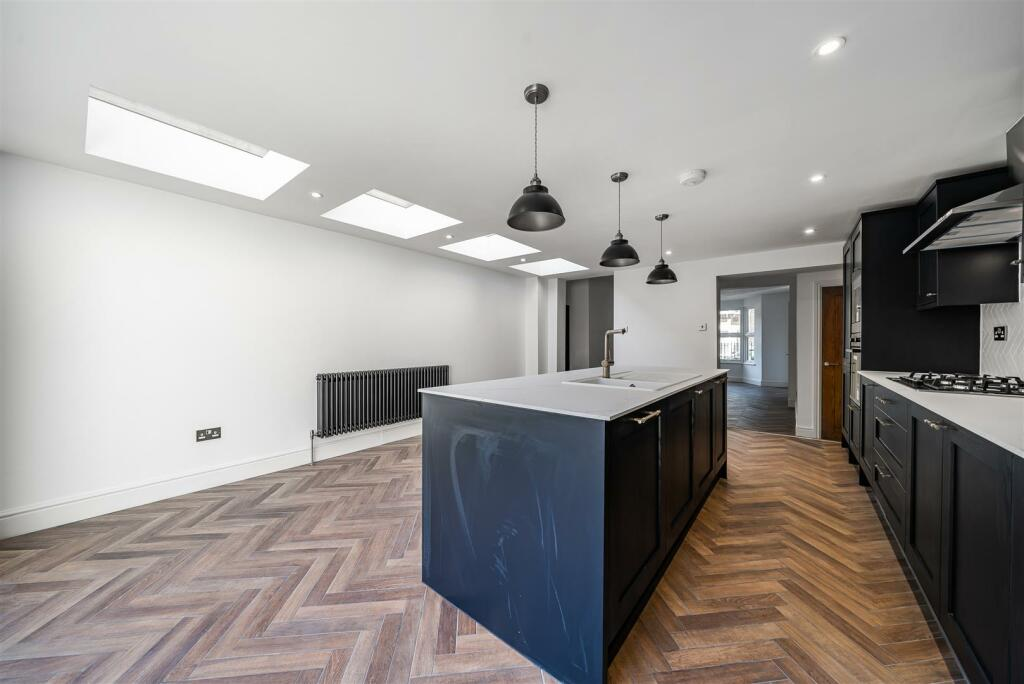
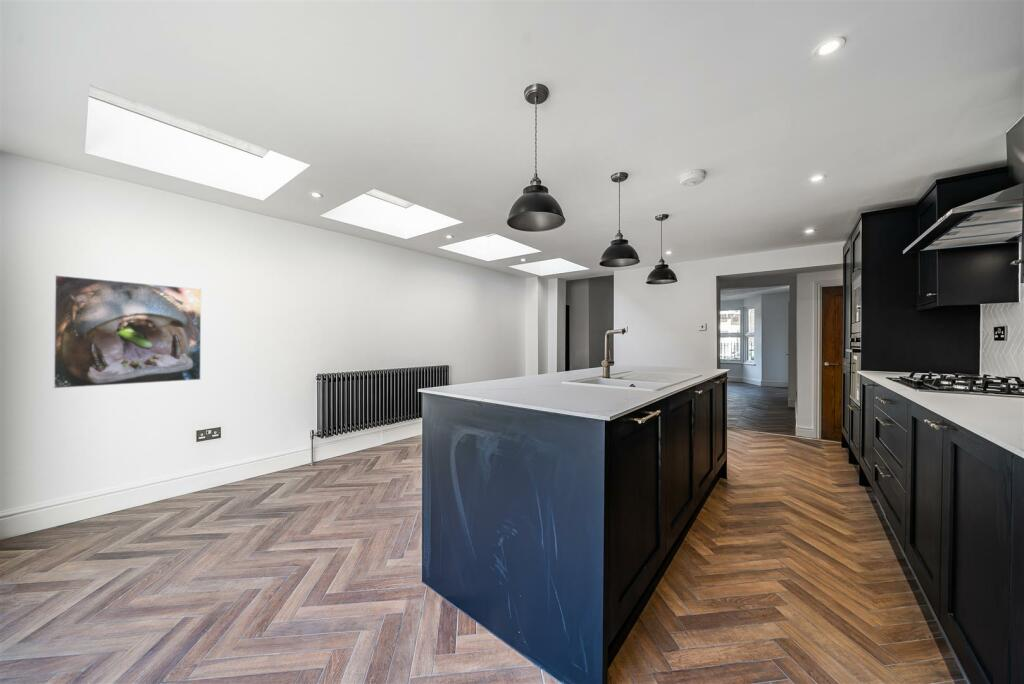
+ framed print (135, 333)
